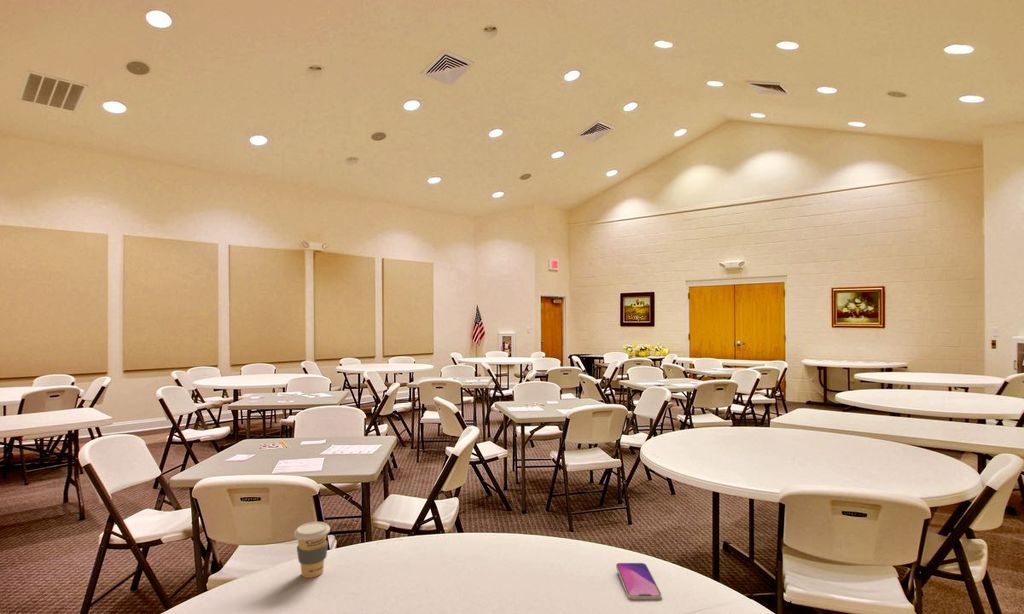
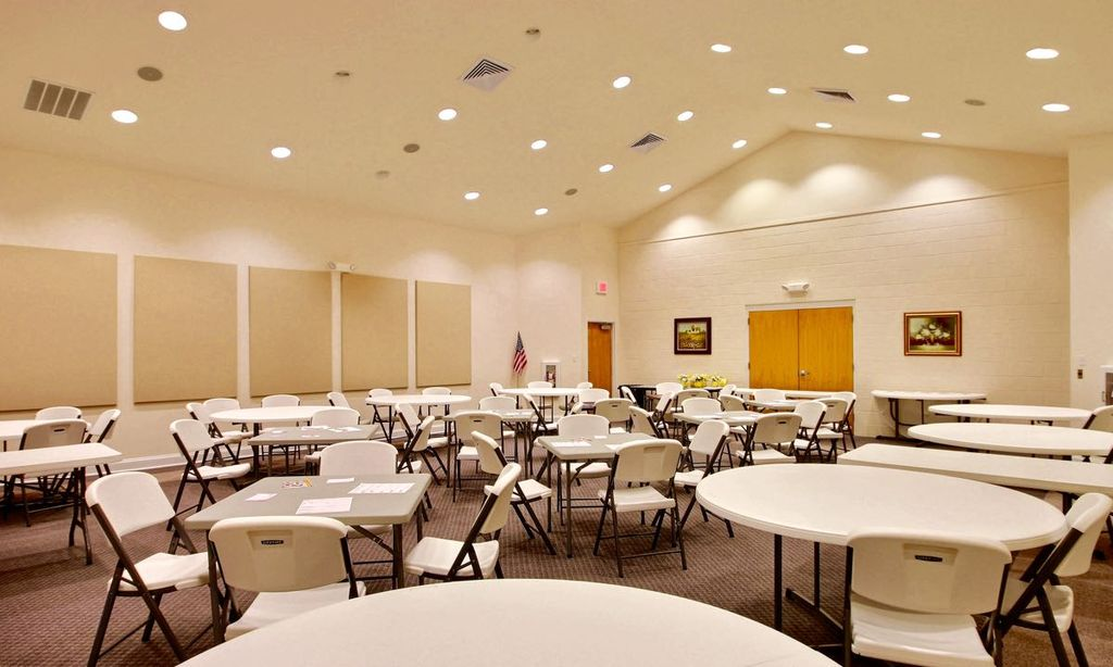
- smartphone (637, 580)
- coffee cup (312, 550)
